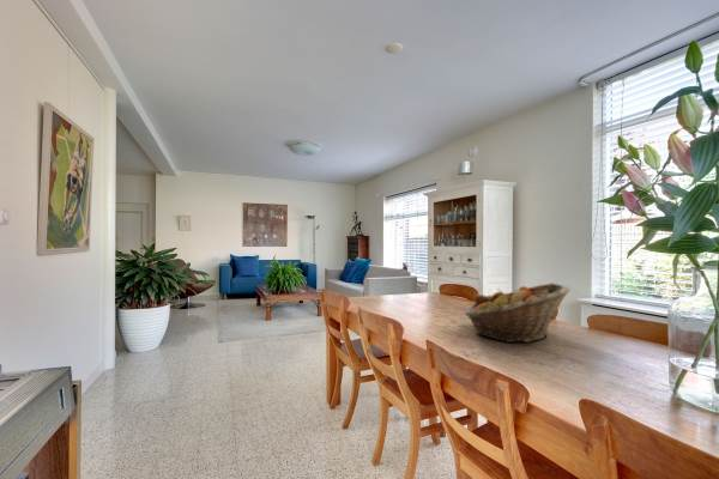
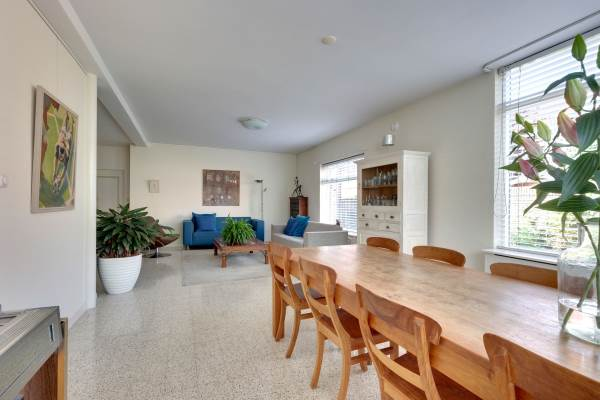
- fruit basket (514, 308)
